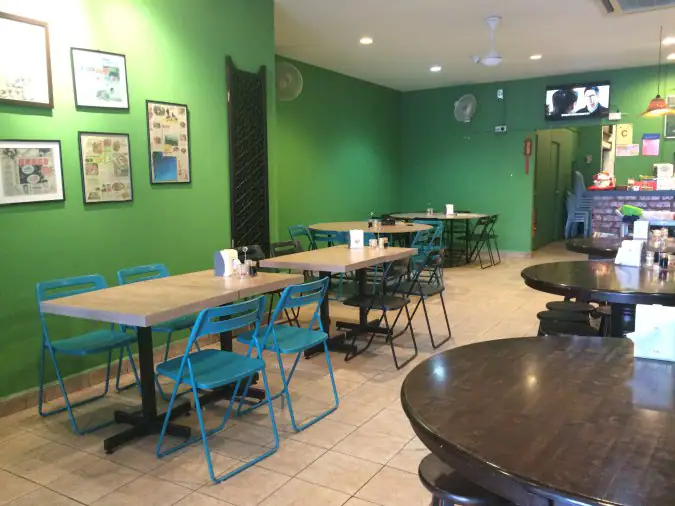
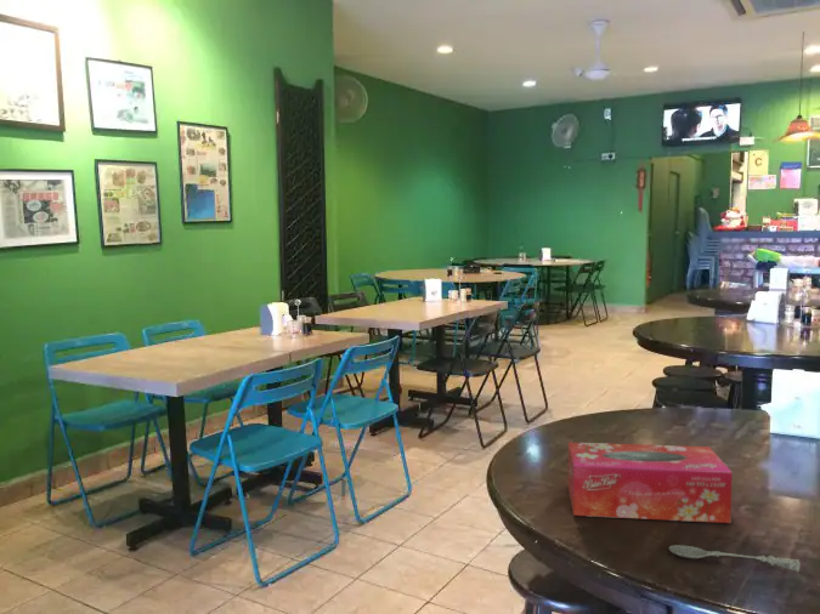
+ tissue box (643, 479)
+ soupspoon (731, 555)
